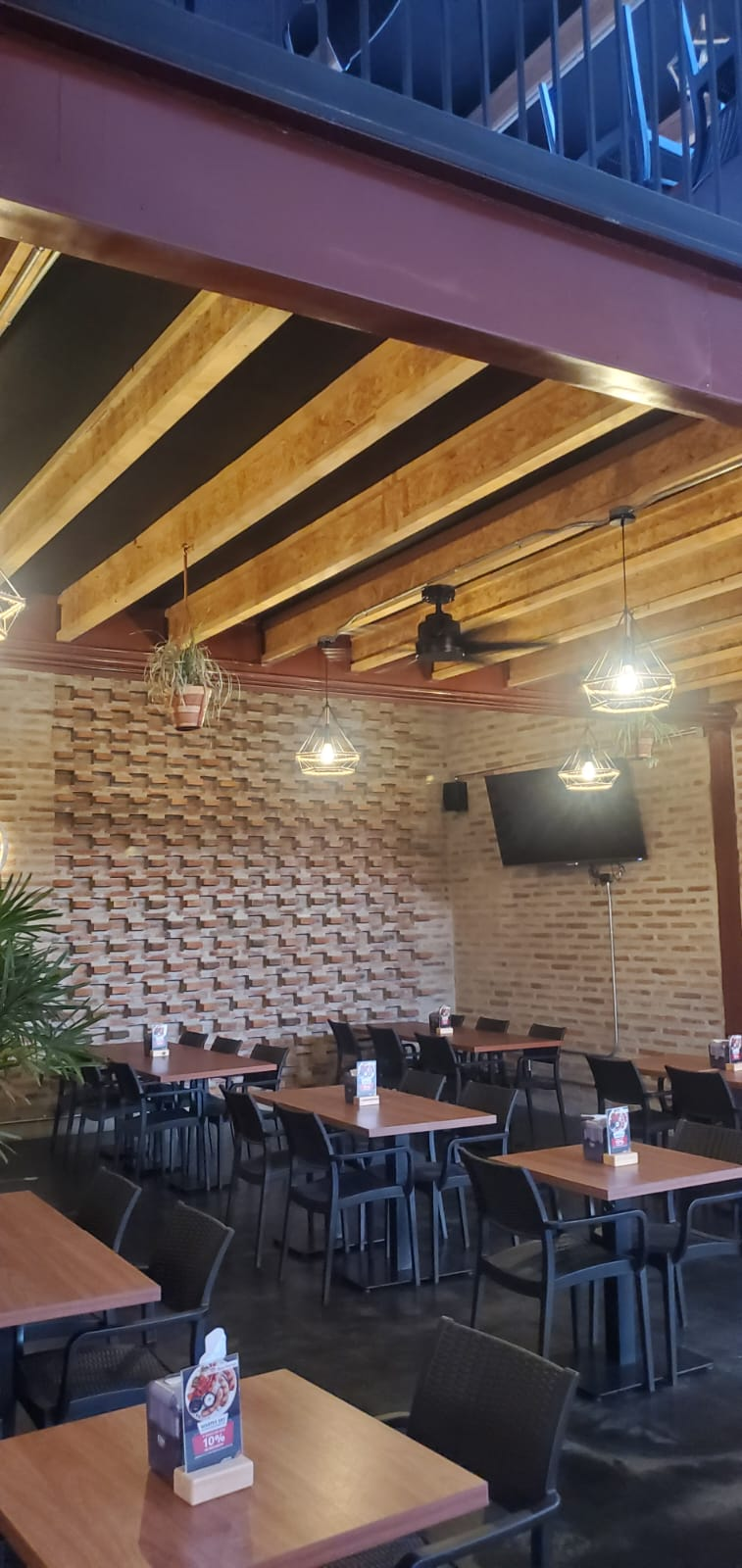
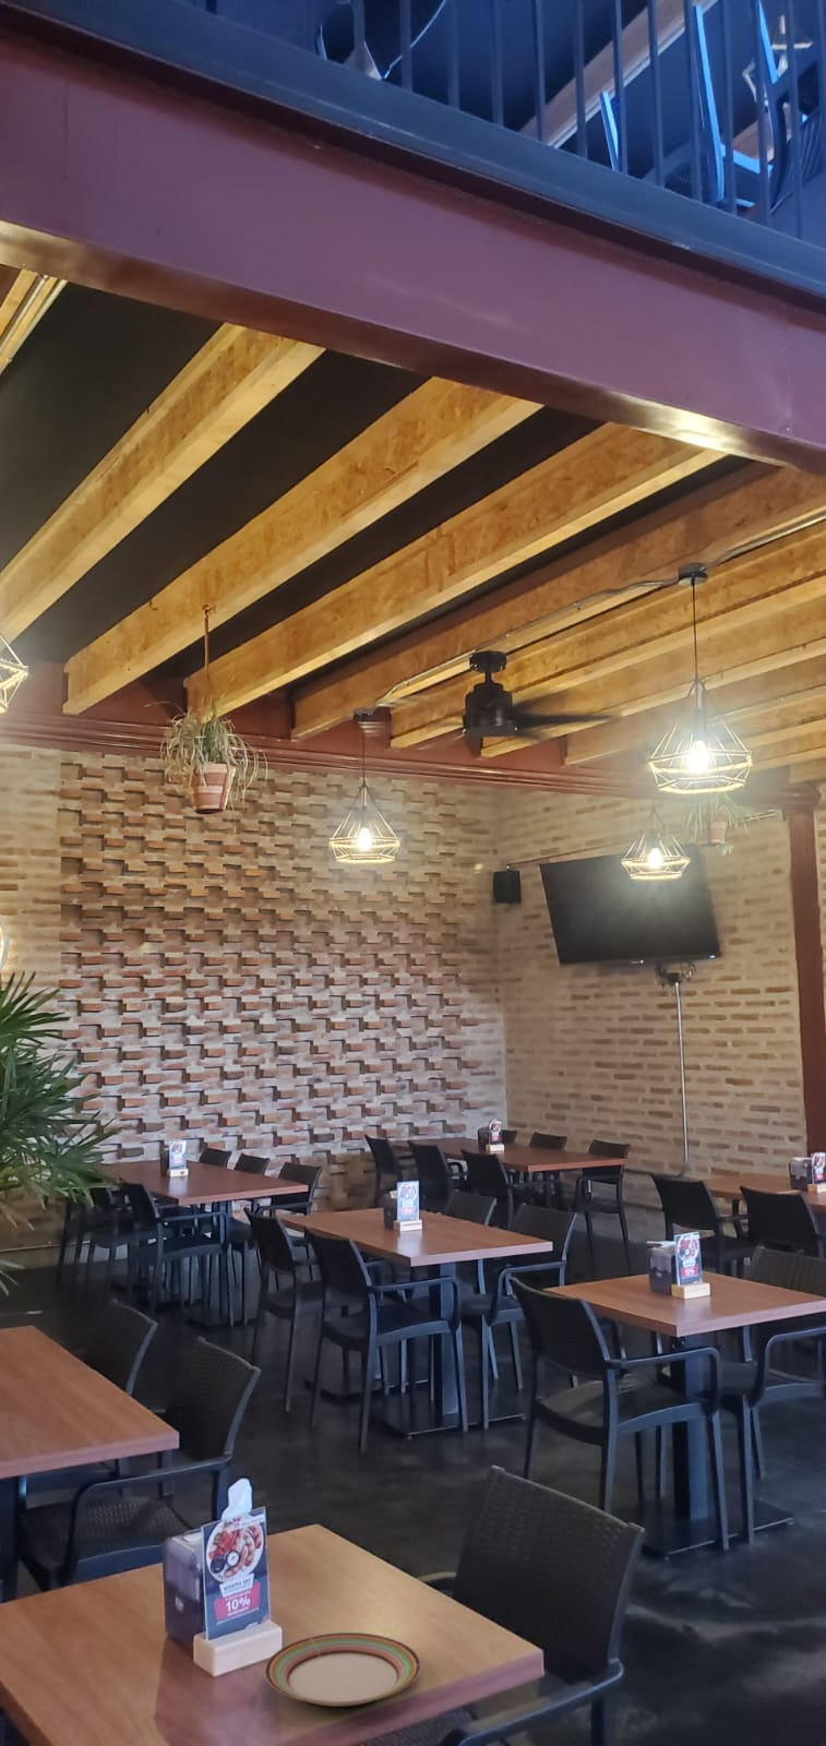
+ plate (343, 1673)
